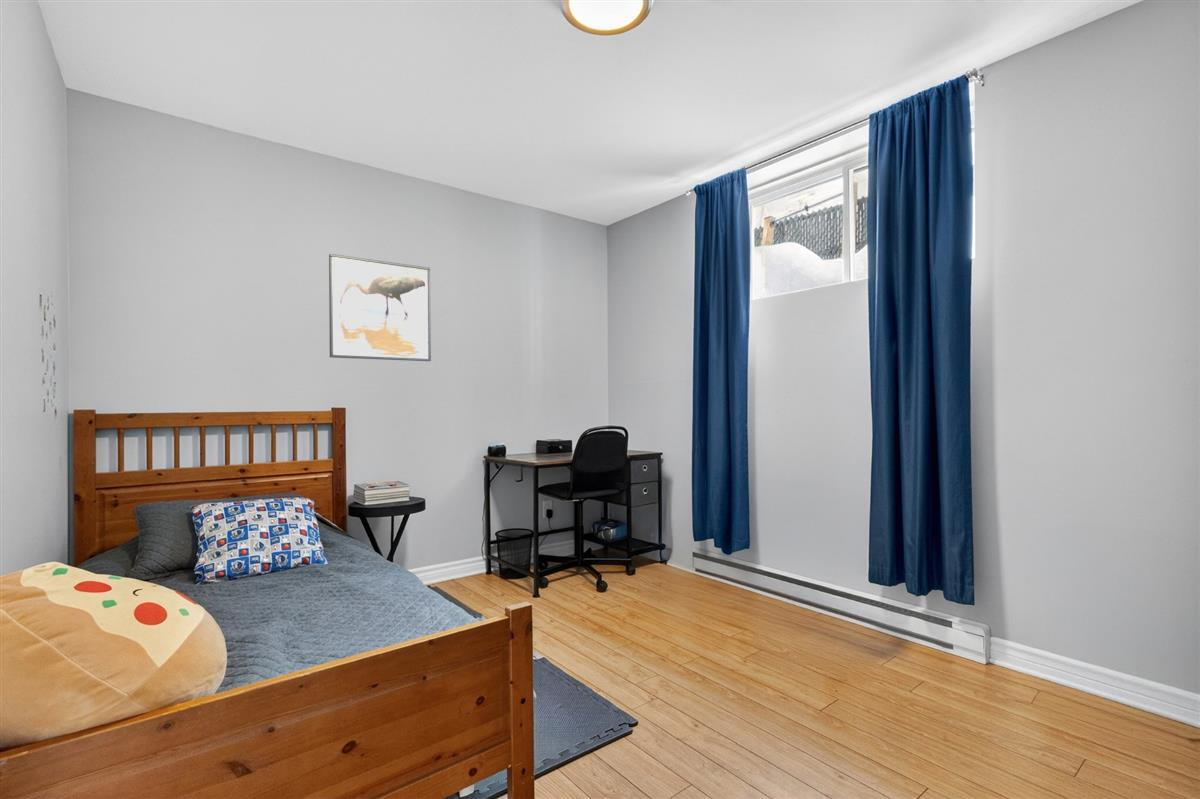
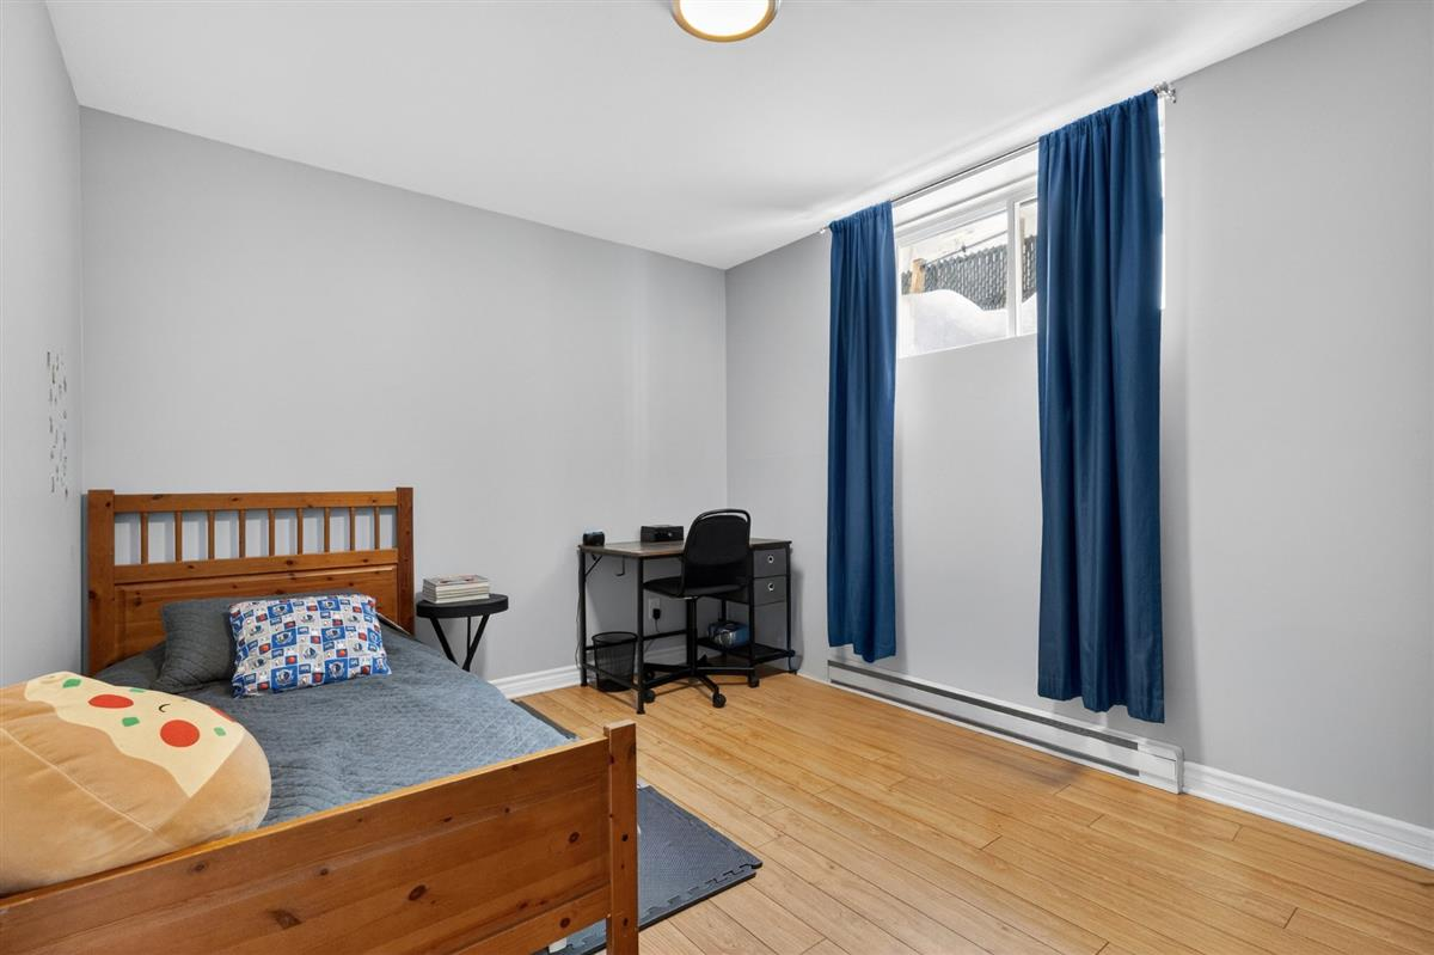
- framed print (382, 310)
